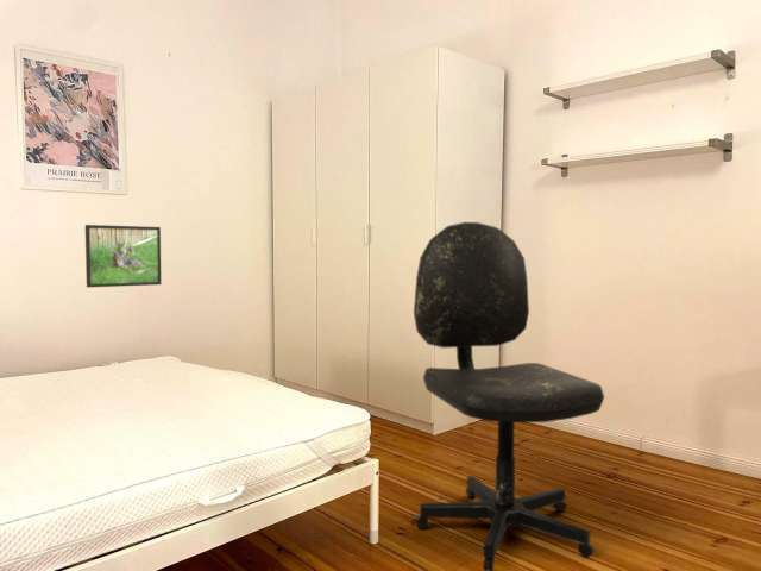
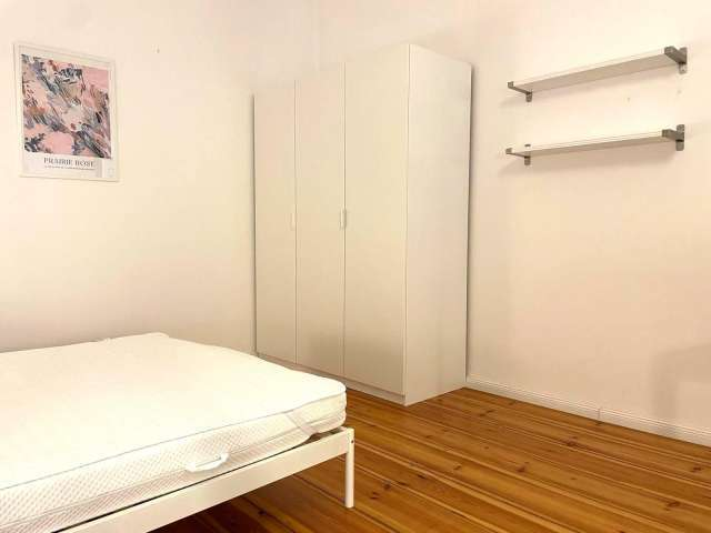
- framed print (124, 256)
- office chair (498, 372)
